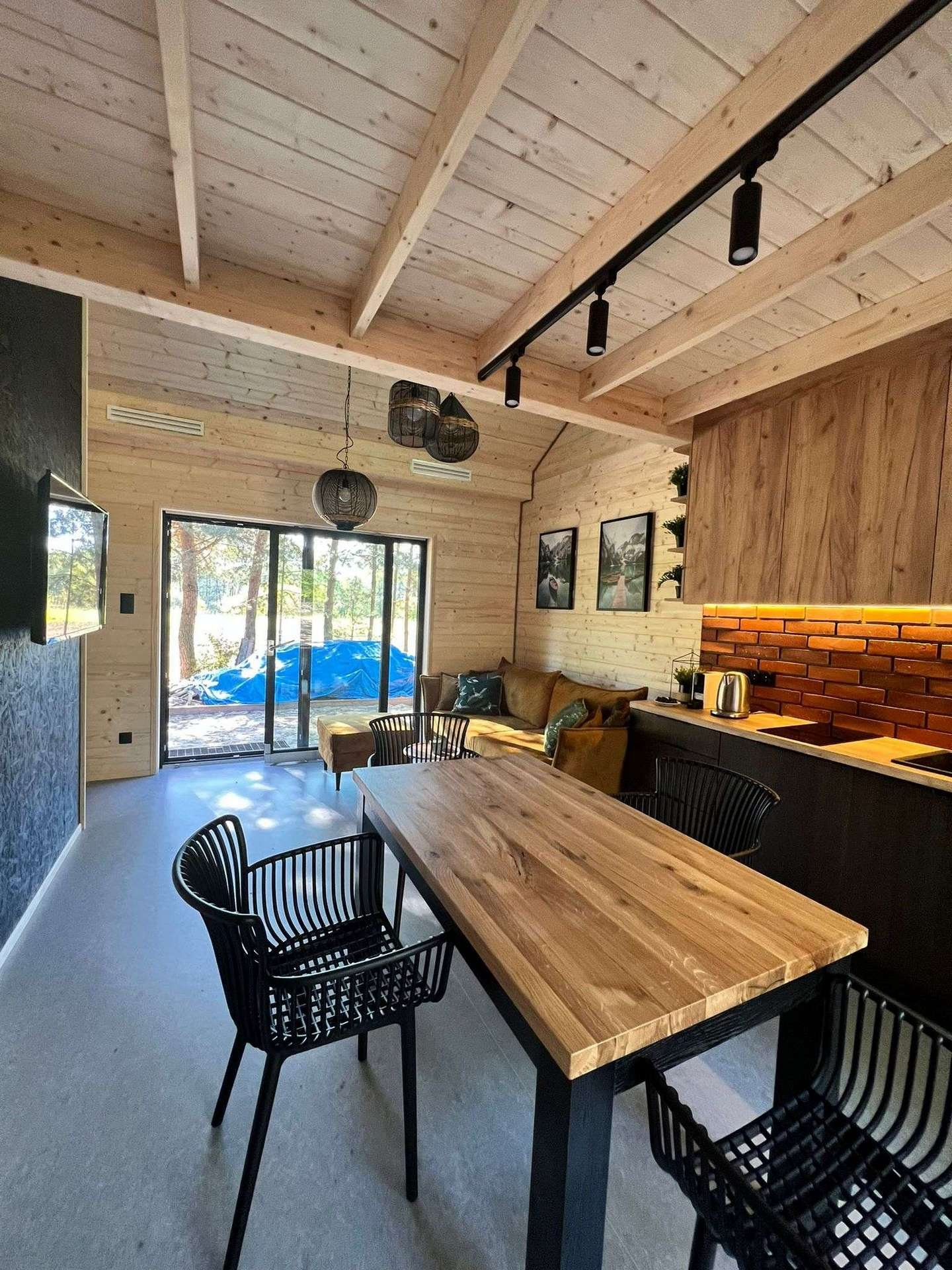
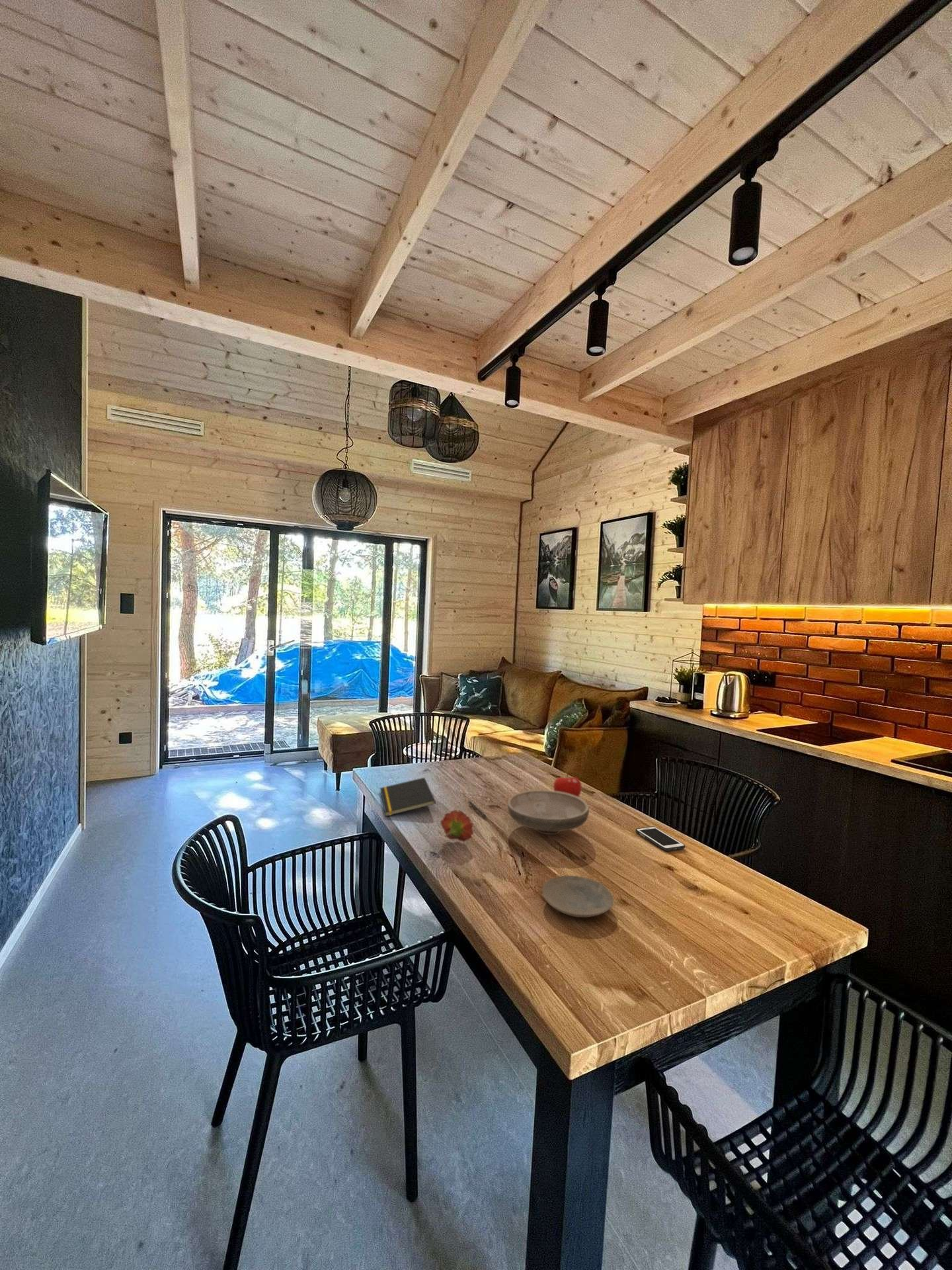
+ notepad (406, 795)
+ fruit (567, 787)
+ plate (576, 899)
+ cell phone (659, 838)
+ pen (477, 809)
+ flower (453, 830)
+ bowl (547, 816)
